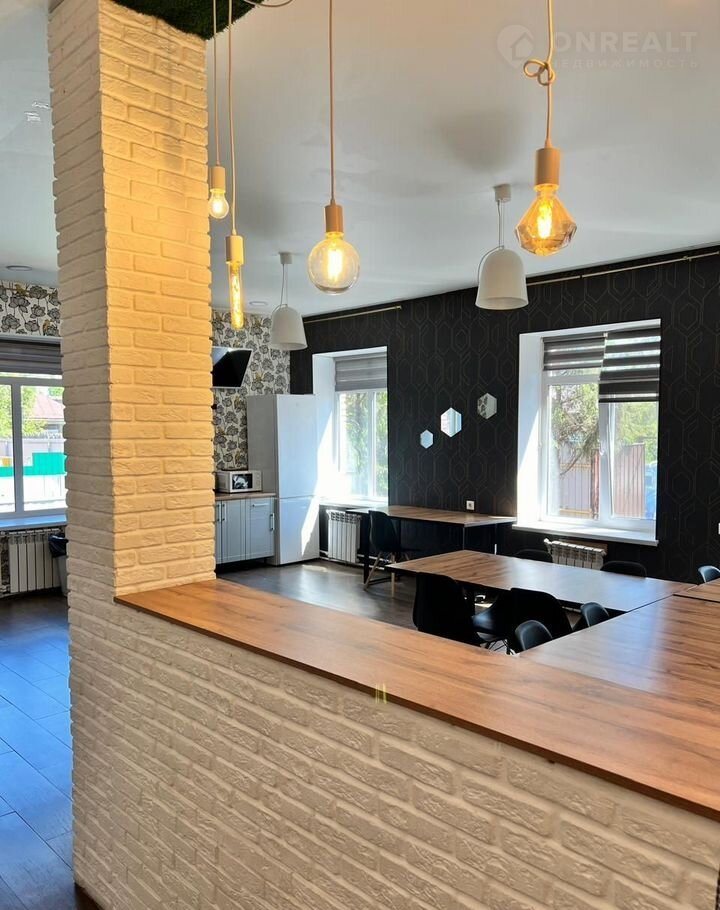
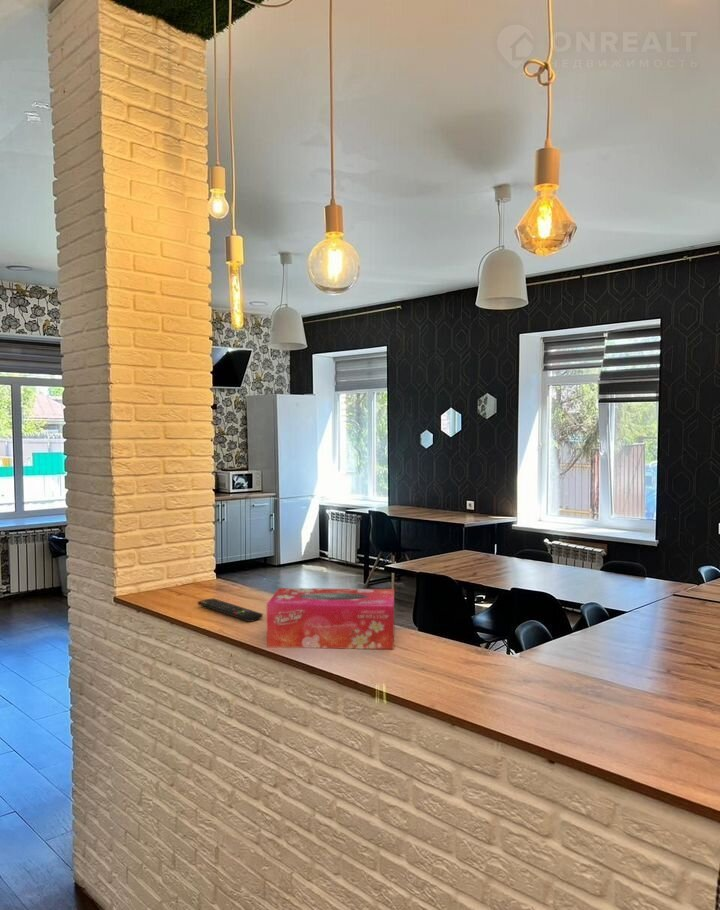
+ remote control (228, 609)
+ tissue box (333, 617)
